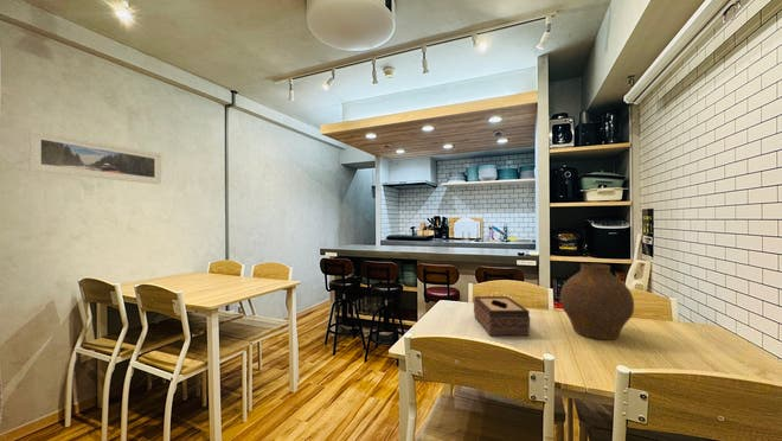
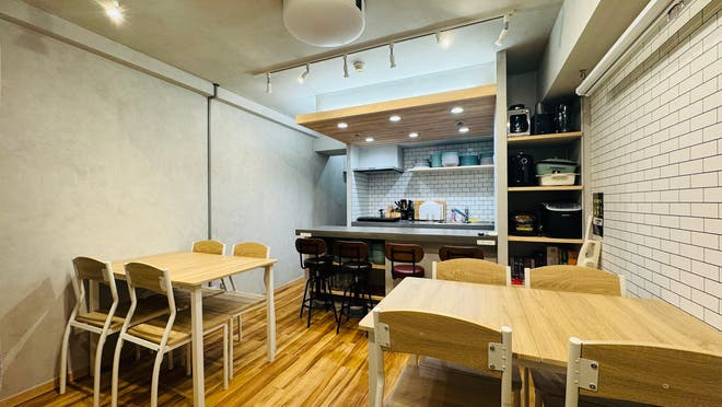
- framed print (104, 160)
- tissue box (499, 314)
- vase (595, 299)
